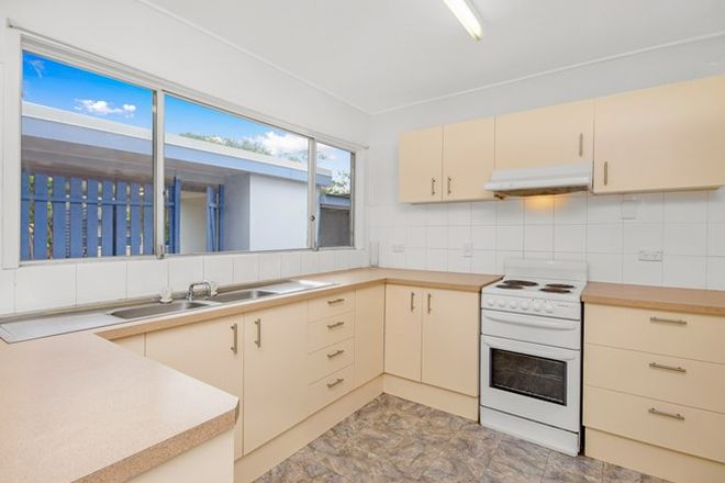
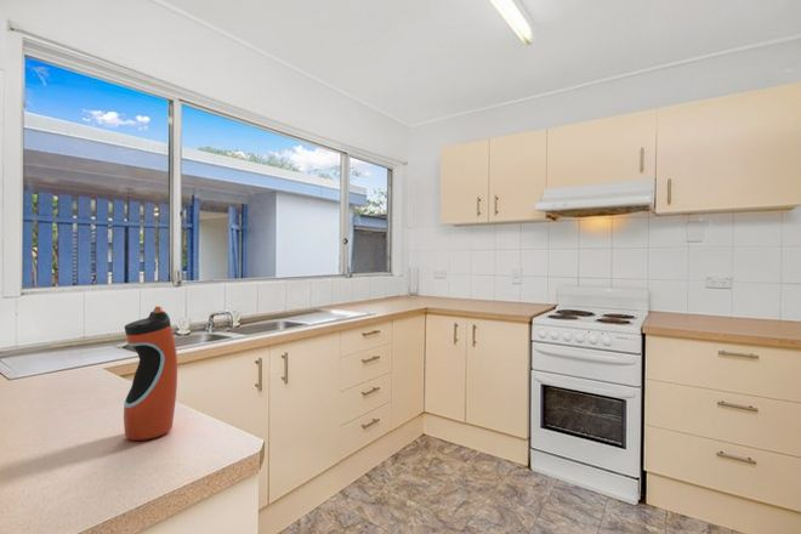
+ water bottle (150, 369)
